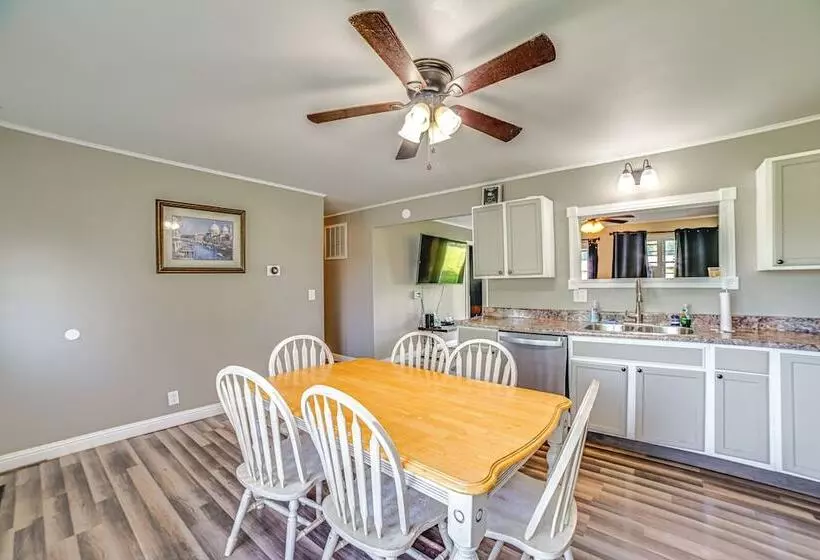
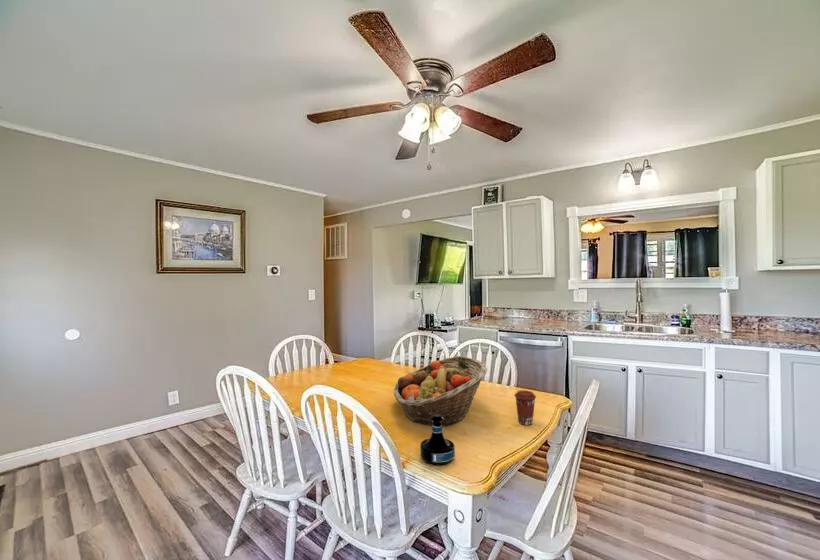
+ fruit basket (439, 386)
+ tequila bottle (437, 436)
+ coffee cup (525, 407)
